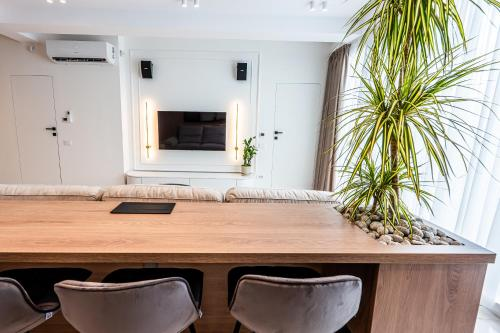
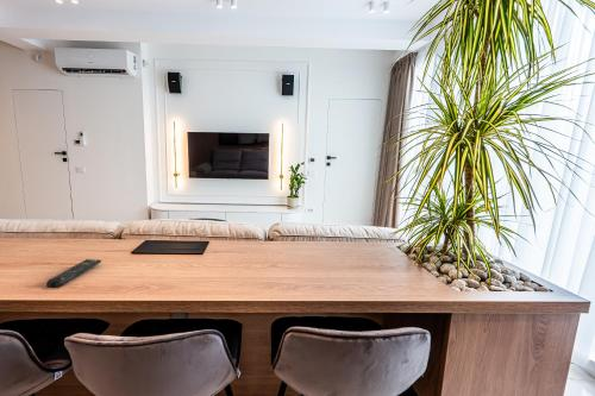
+ remote control (76, 271)
